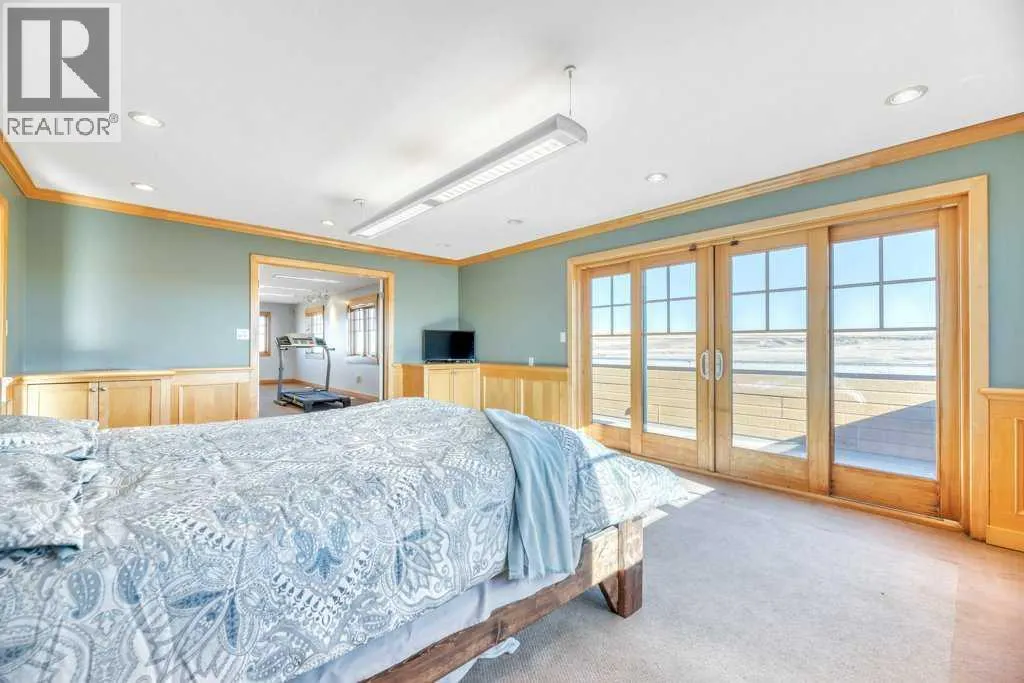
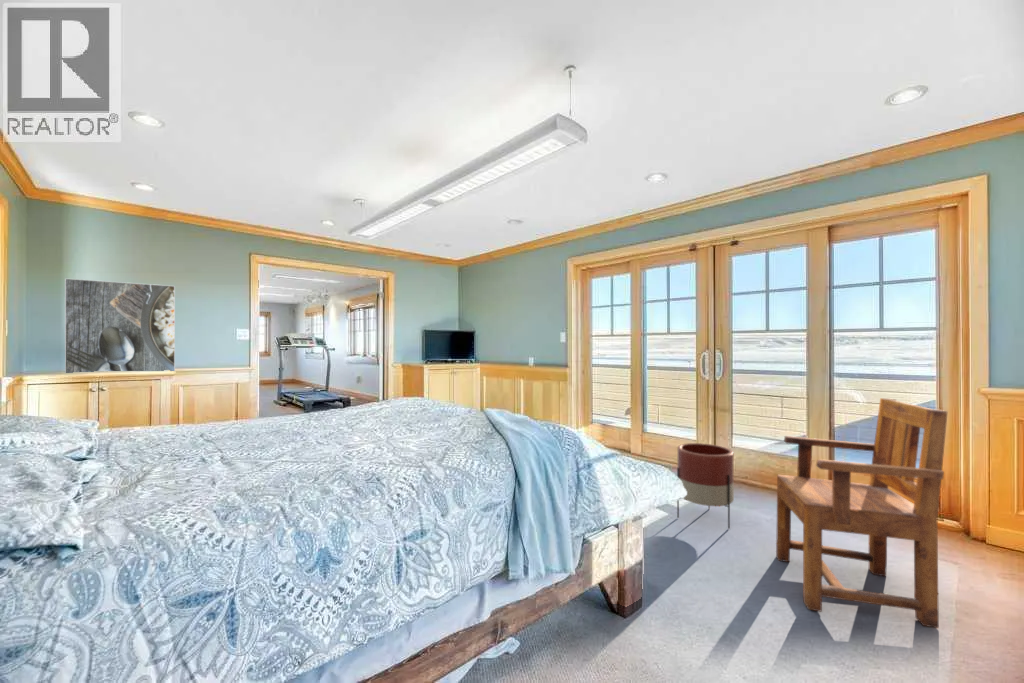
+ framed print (123, 331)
+ planter (705, 483)
+ armchair (851, 495)
